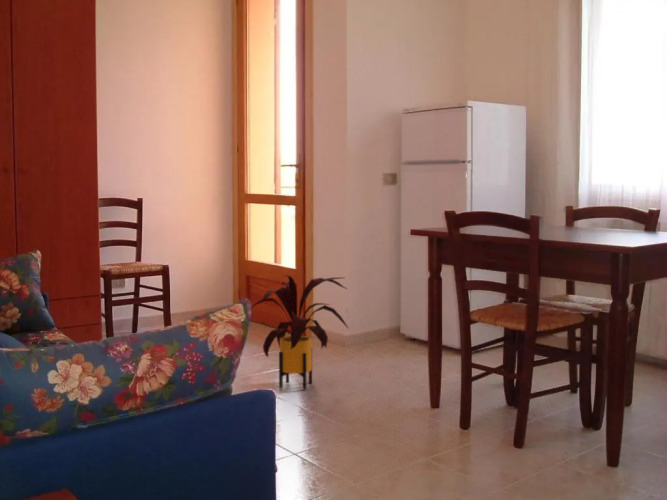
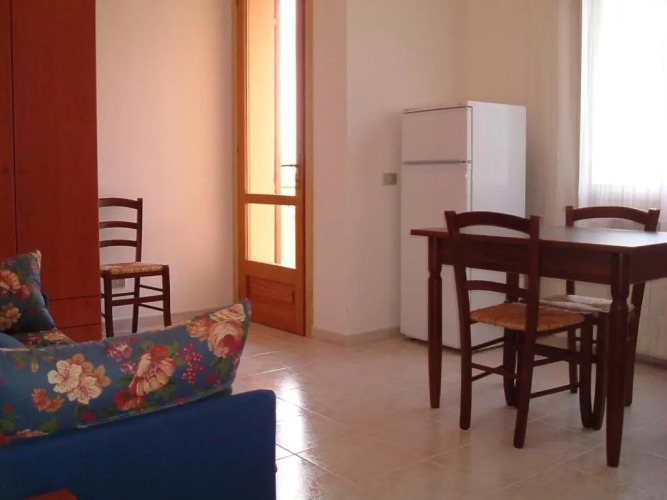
- house plant (299, 329)
